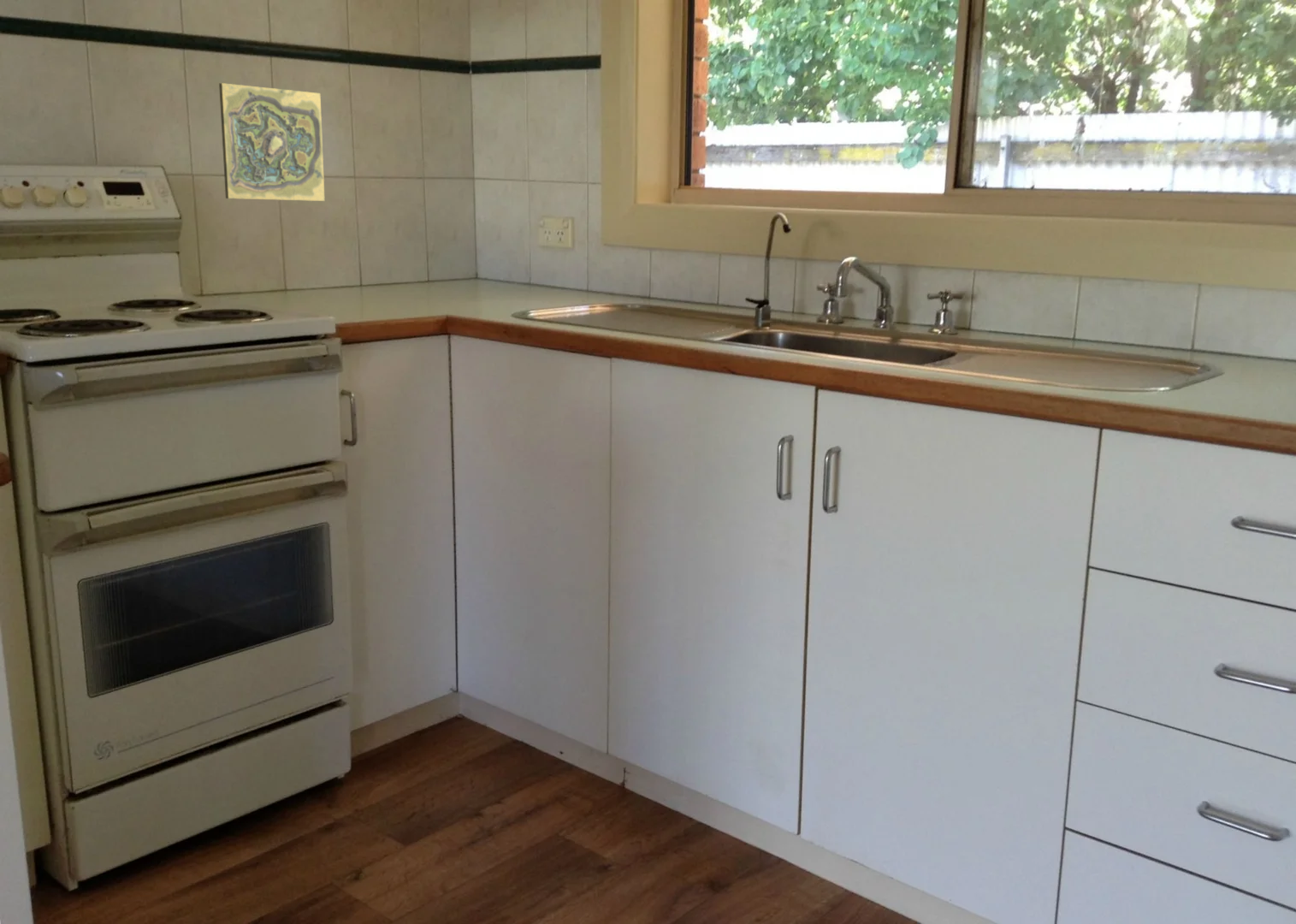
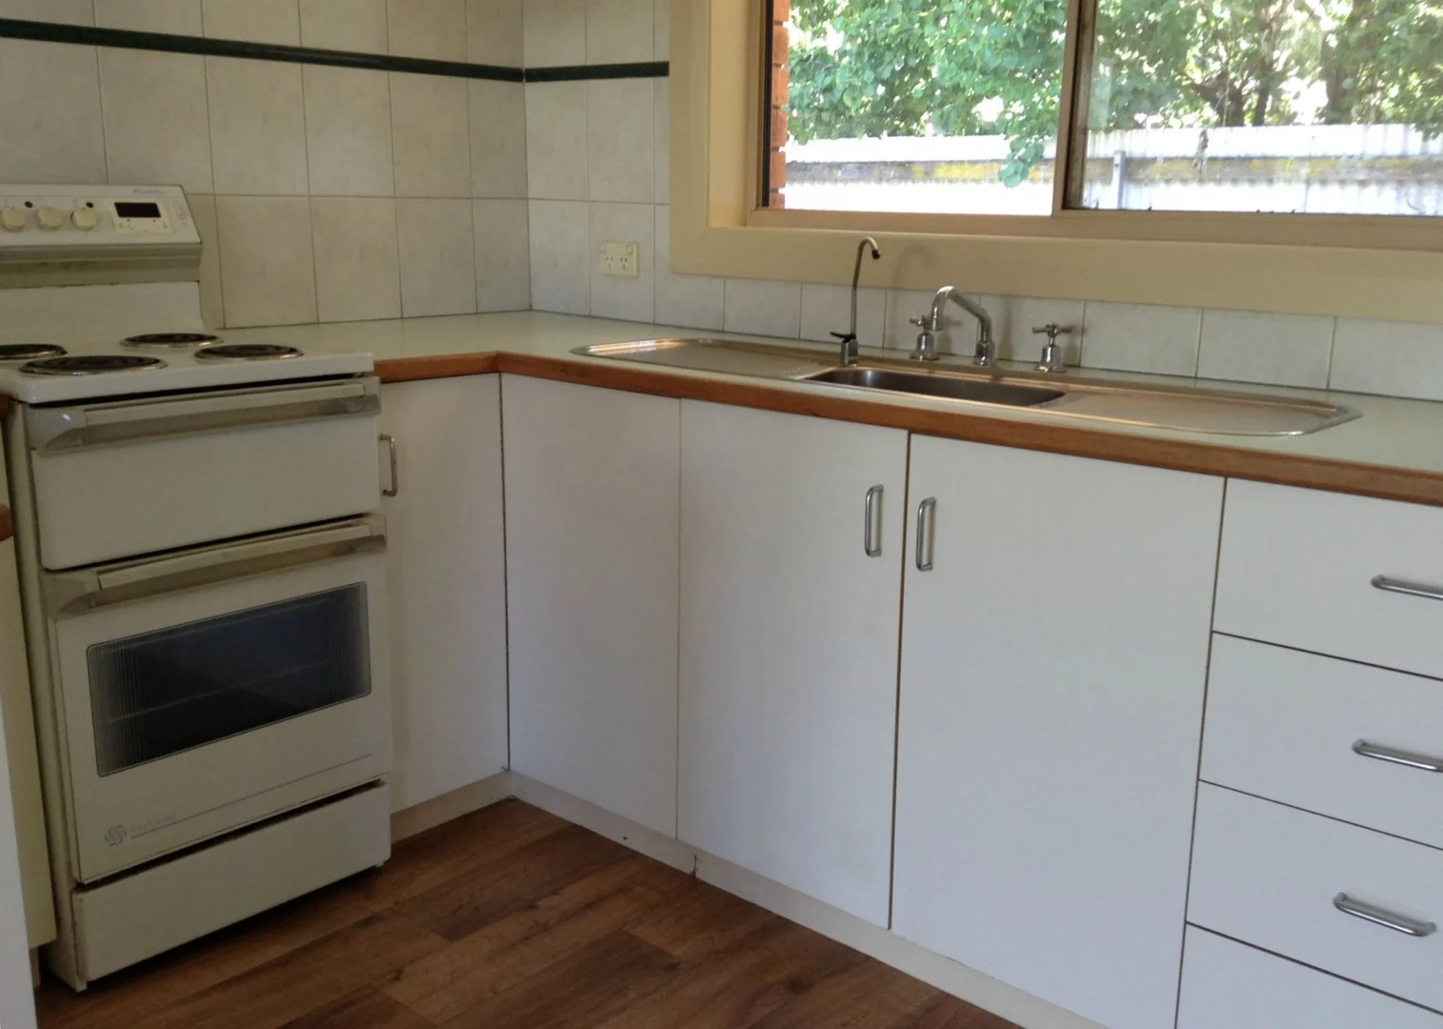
- decorative tile (274, 145)
